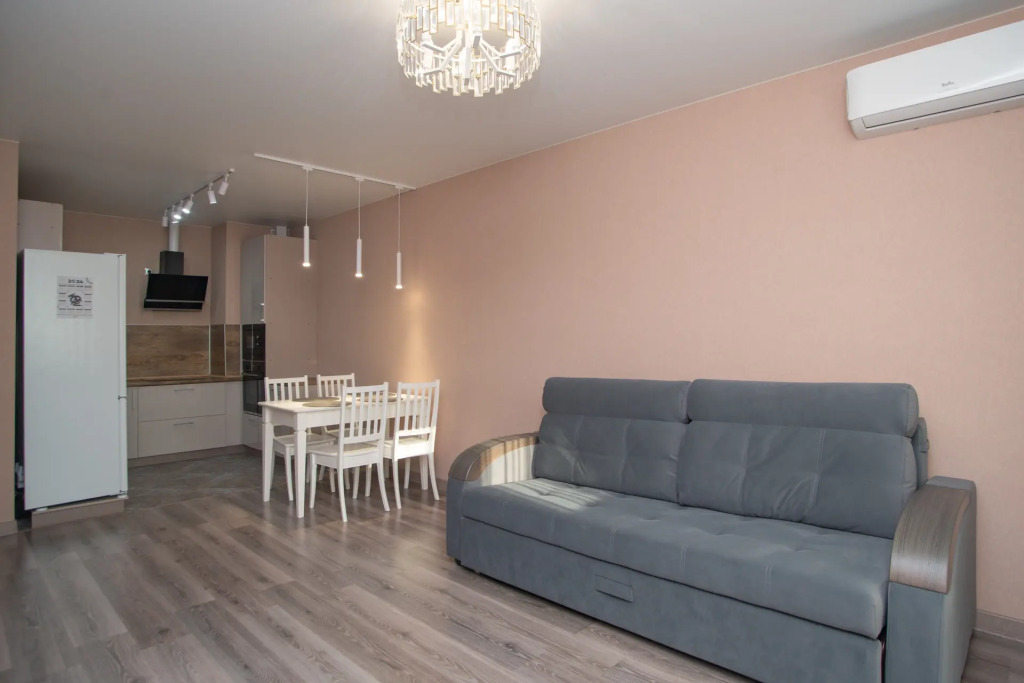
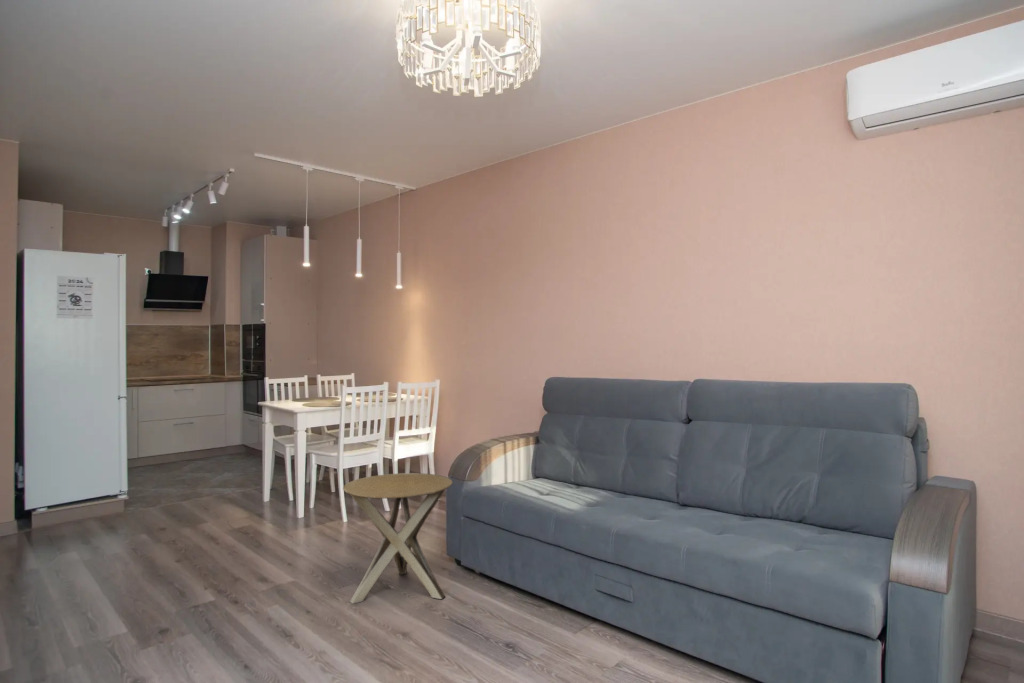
+ side table (399, 535)
